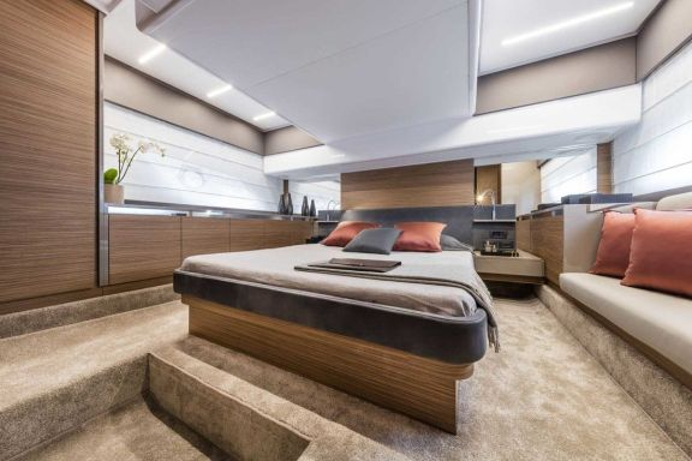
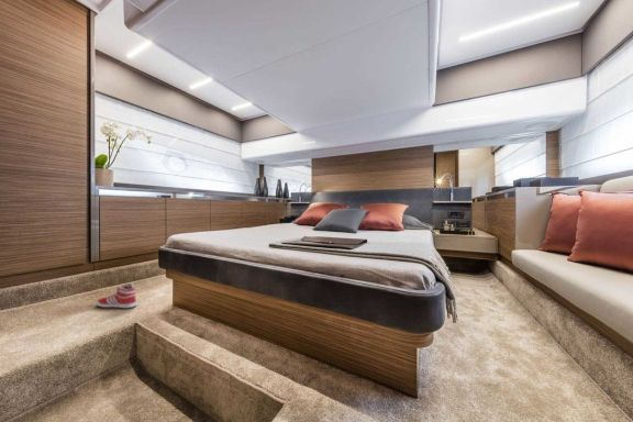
+ sneaker (116, 295)
